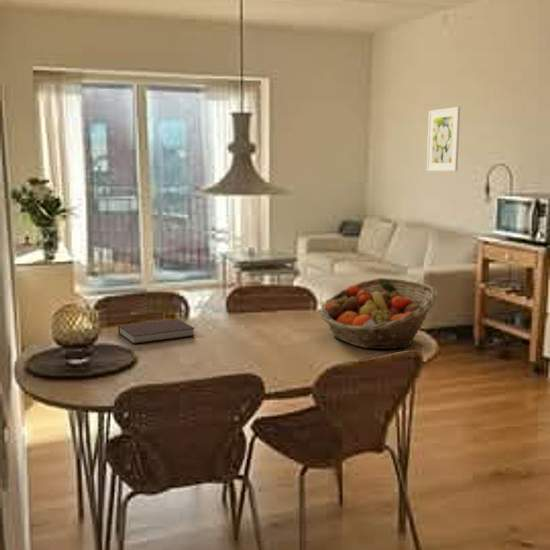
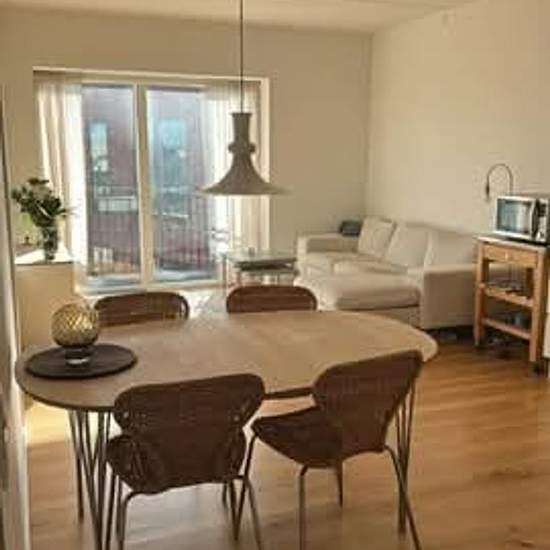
- fruit basket (377, 311)
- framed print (442, 140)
- notebook (156, 330)
